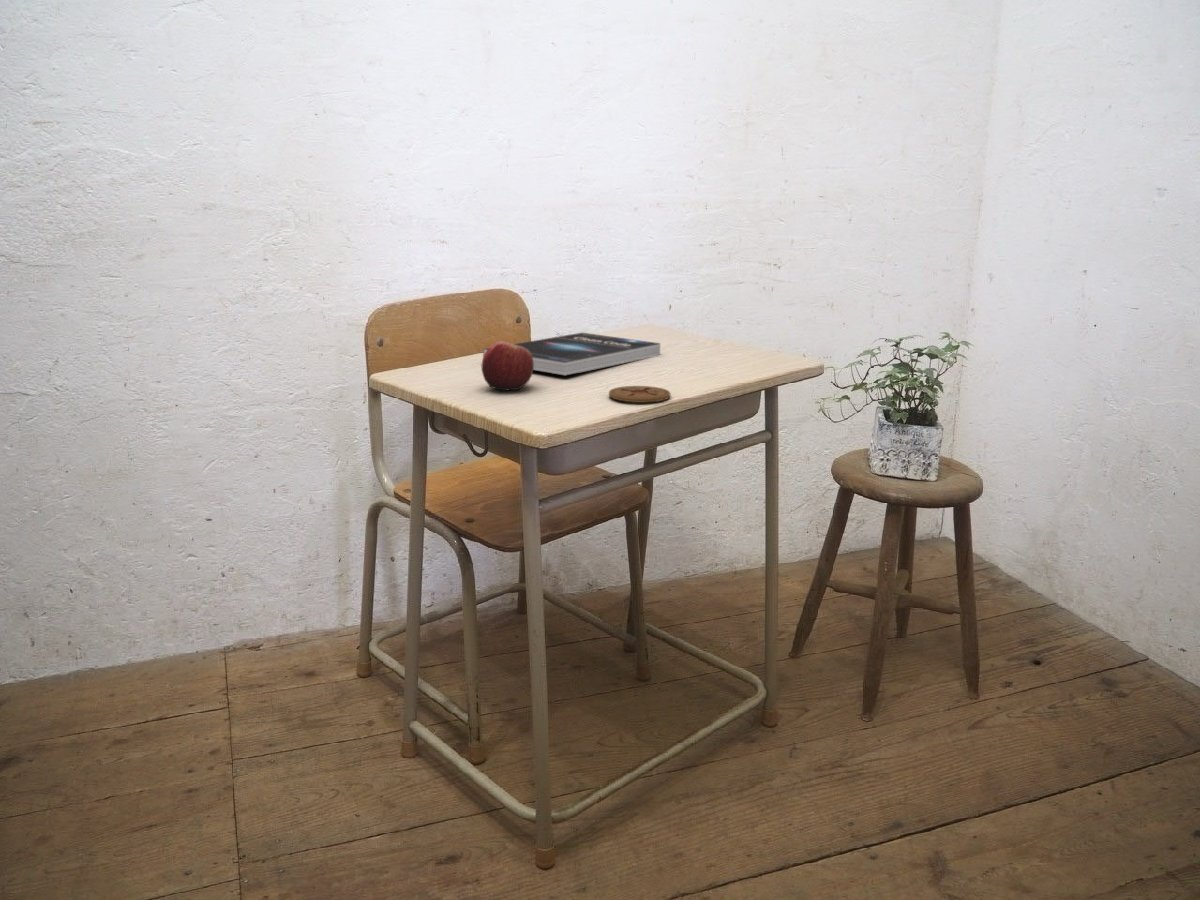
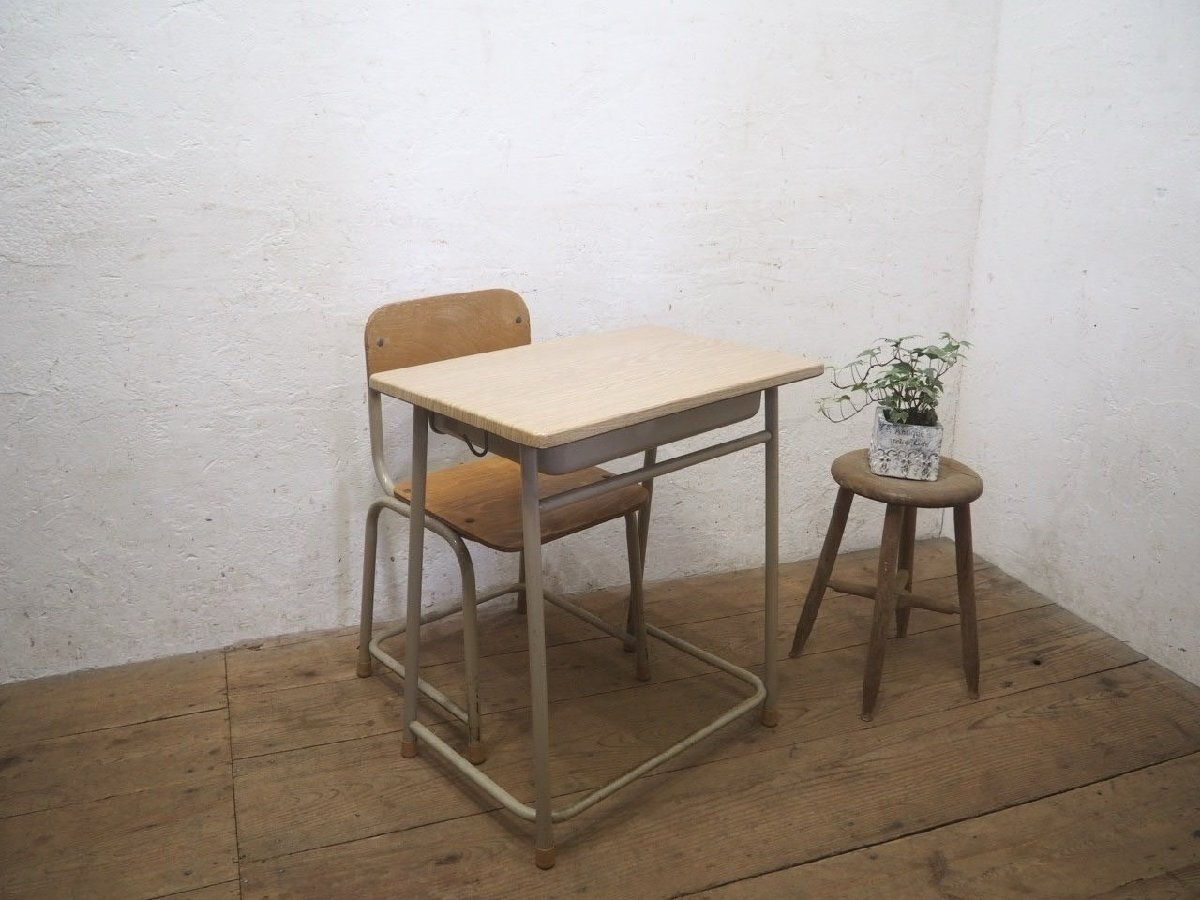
- coaster (639, 393)
- book (573, 352)
- apple (508, 364)
